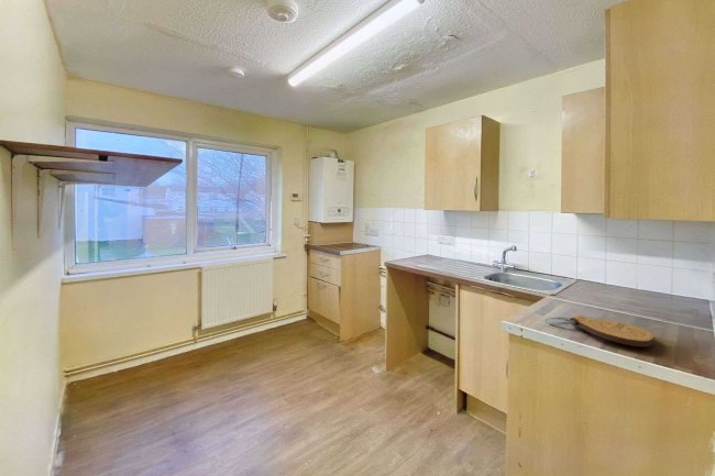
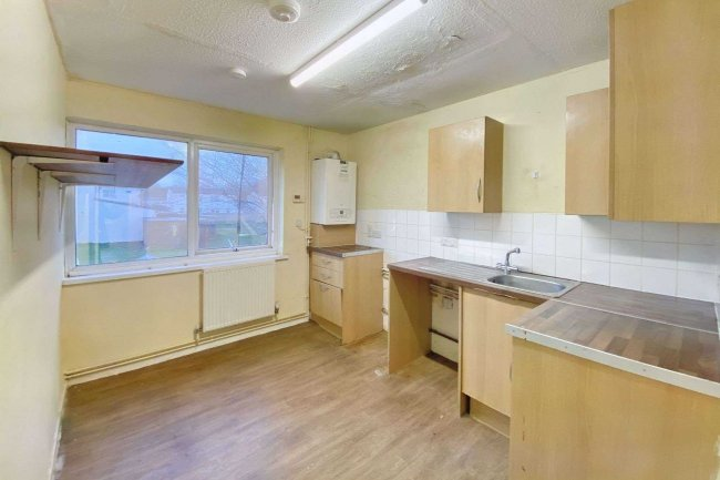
- key chain (593, 325)
